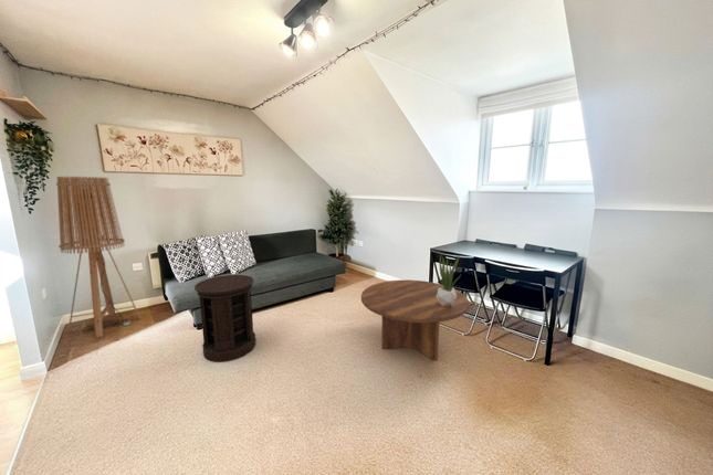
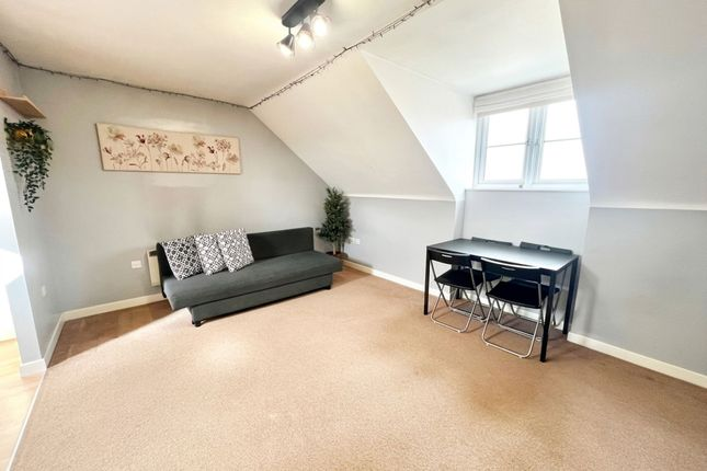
- potted plant (447, 279)
- side table (228, 315)
- coffee table (412, 320)
- floor lamp (95, 254)
